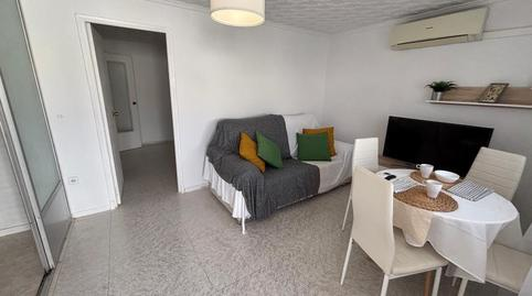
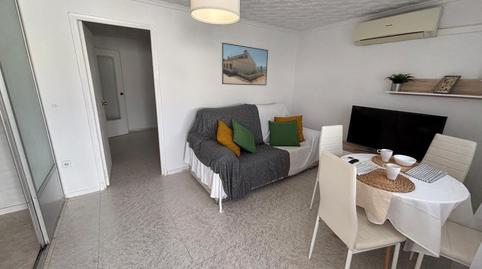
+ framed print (246, 66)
